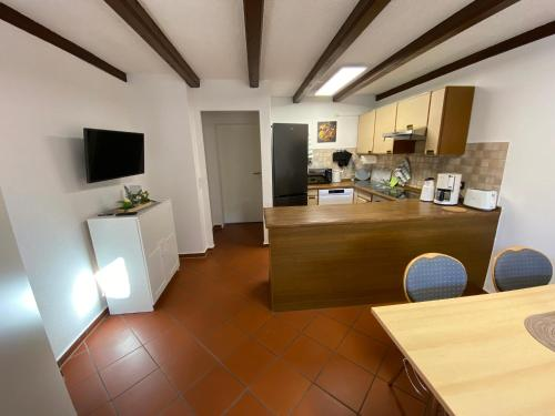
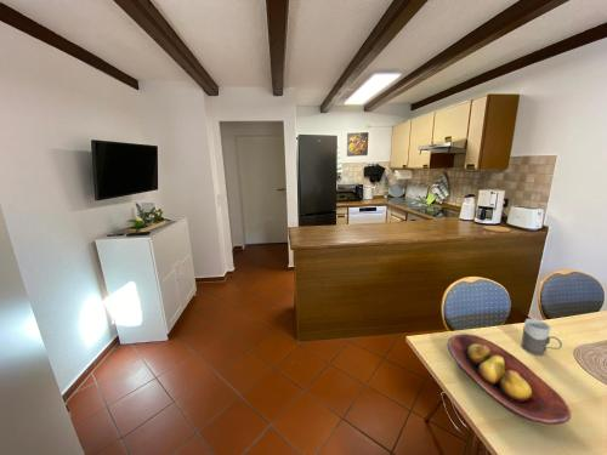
+ fruit bowl (498, 370)
+ mug (540, 339)
